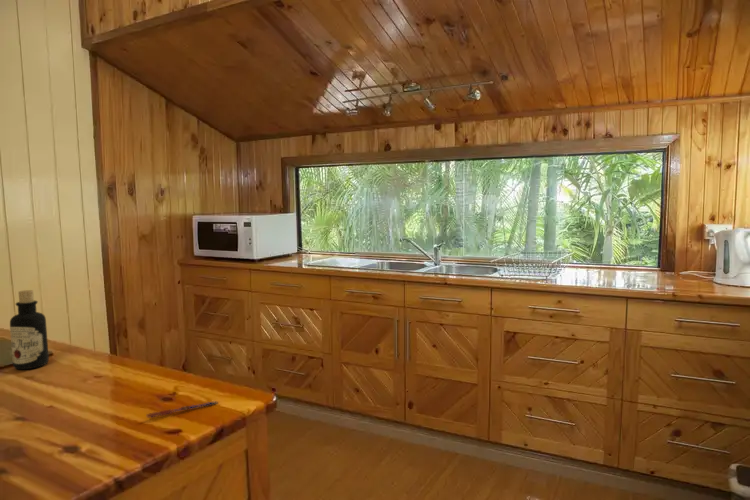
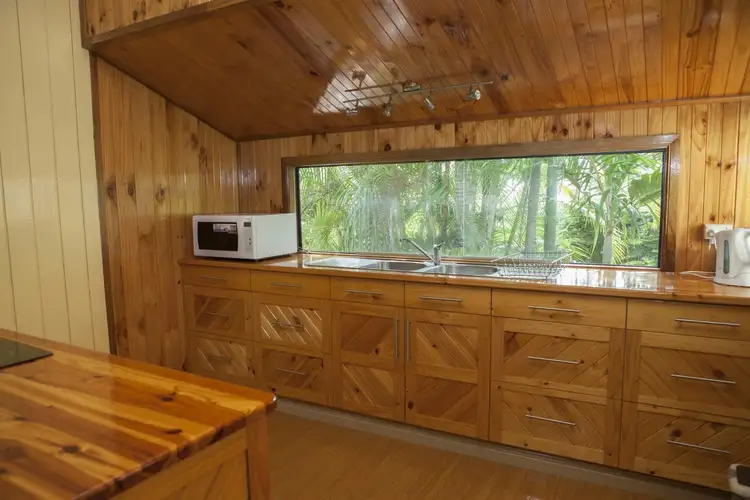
- bottle (28, 328)
- pen (183, 408)
